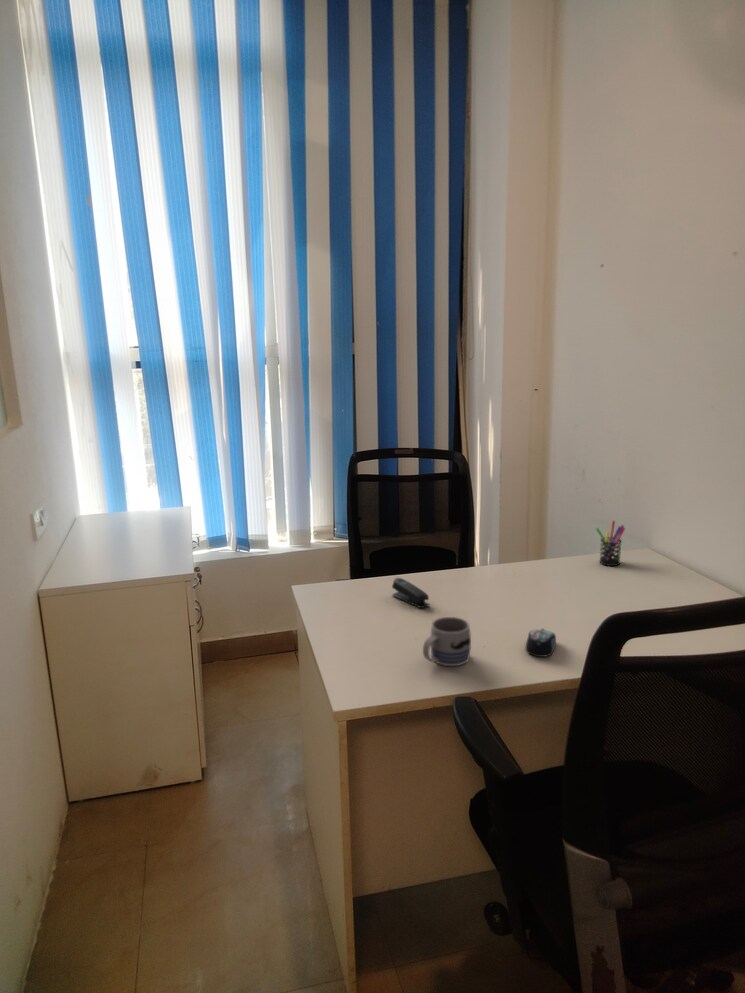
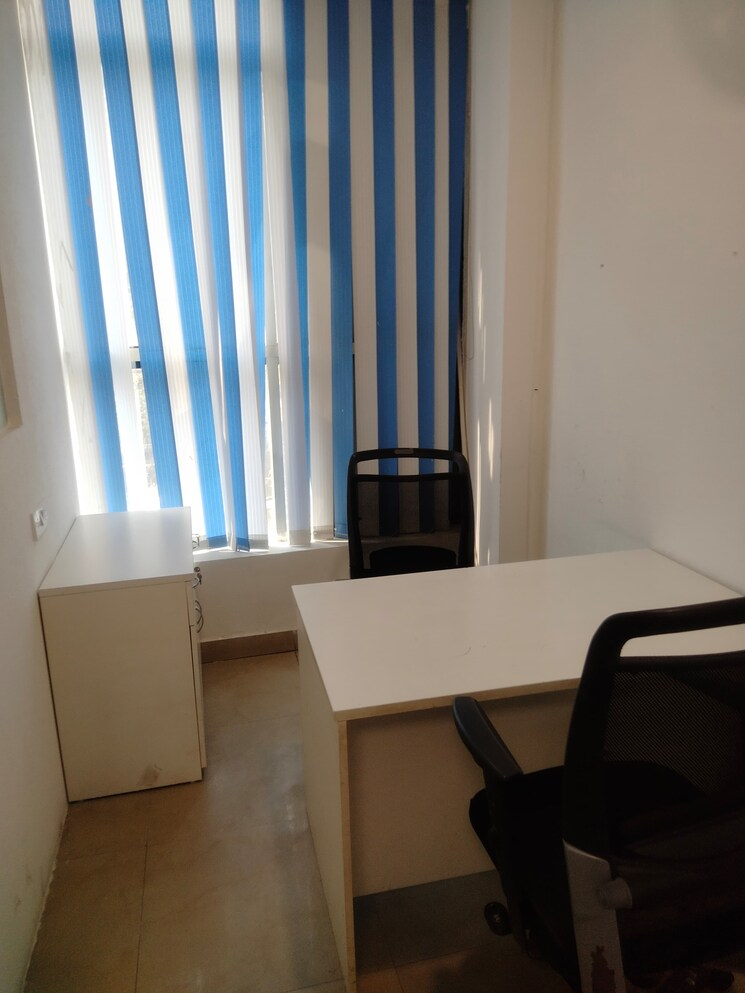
- pen holder (608, 542)
- computer mouse (540, 639)
- stapler (410, 592)
- mug (445, 643)
